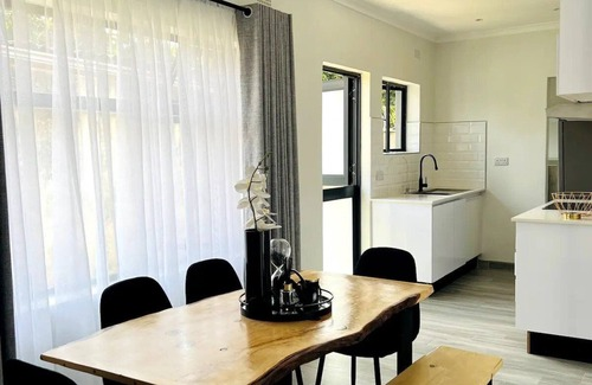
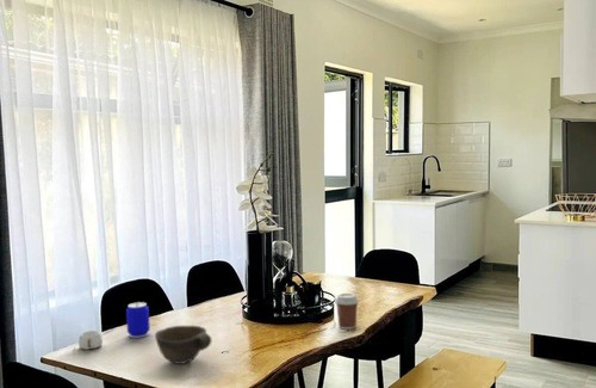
+ beer can (137, 318)
+ bowl (185, 345)
+ coffee cup (347, 310)
+ mug (88, 340)
